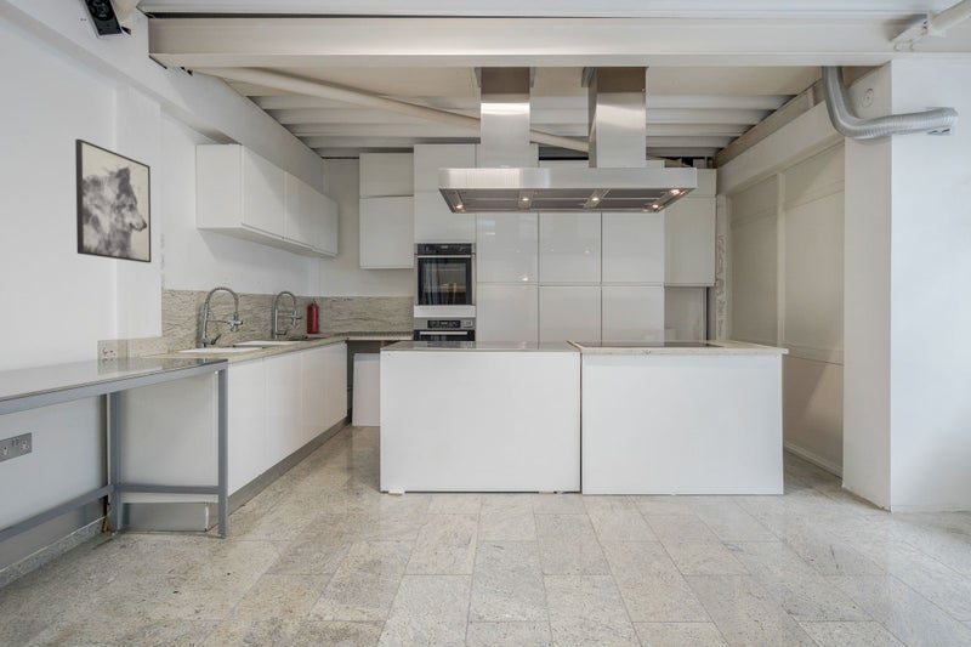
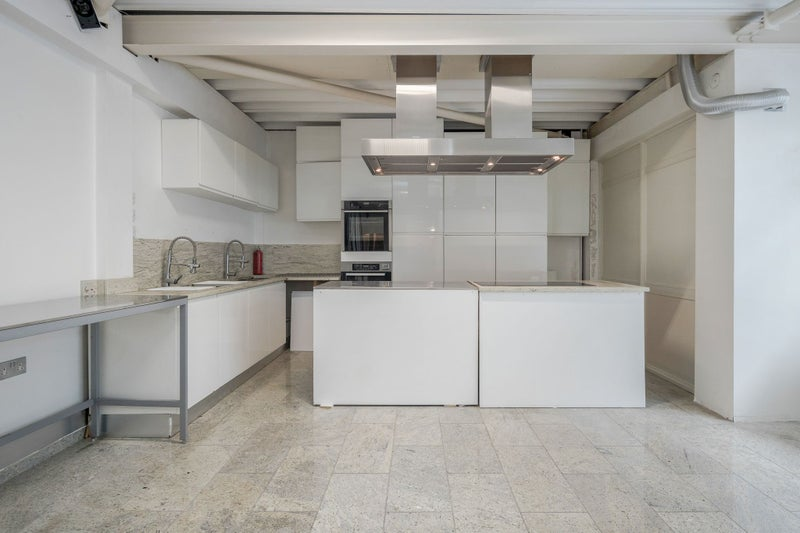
- wall art (117, 205)
